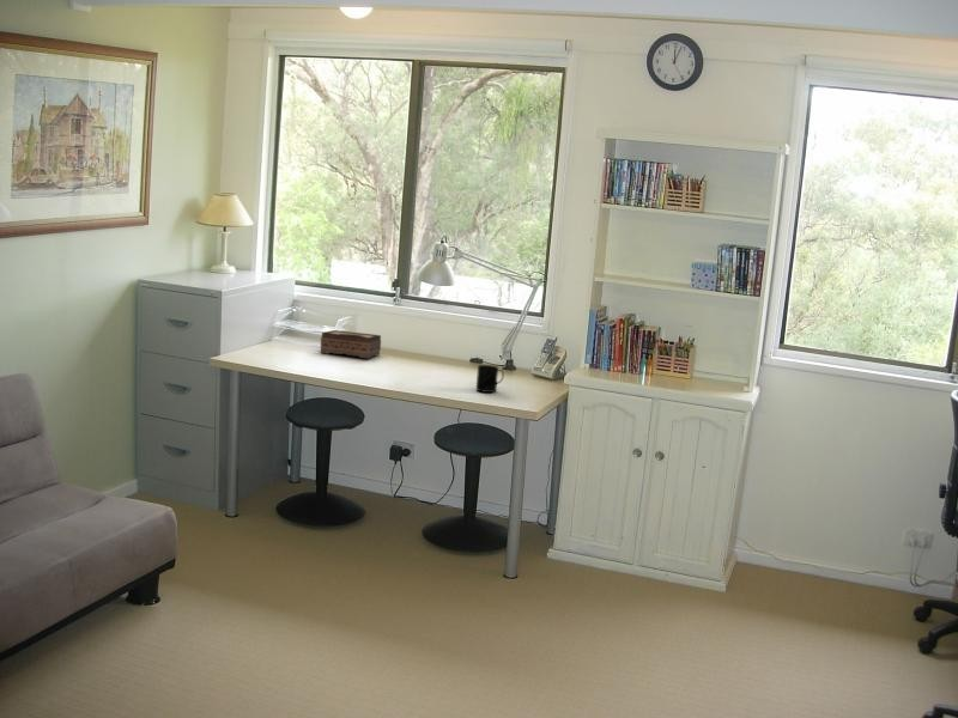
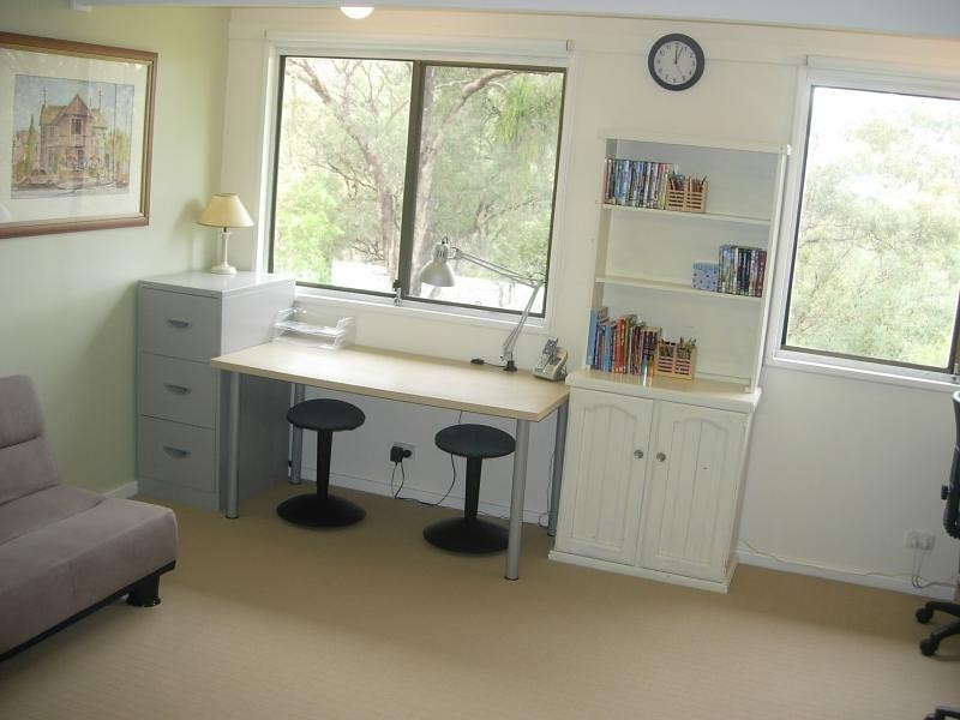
- tissue box (351, 343)
- mug (490, 378)
